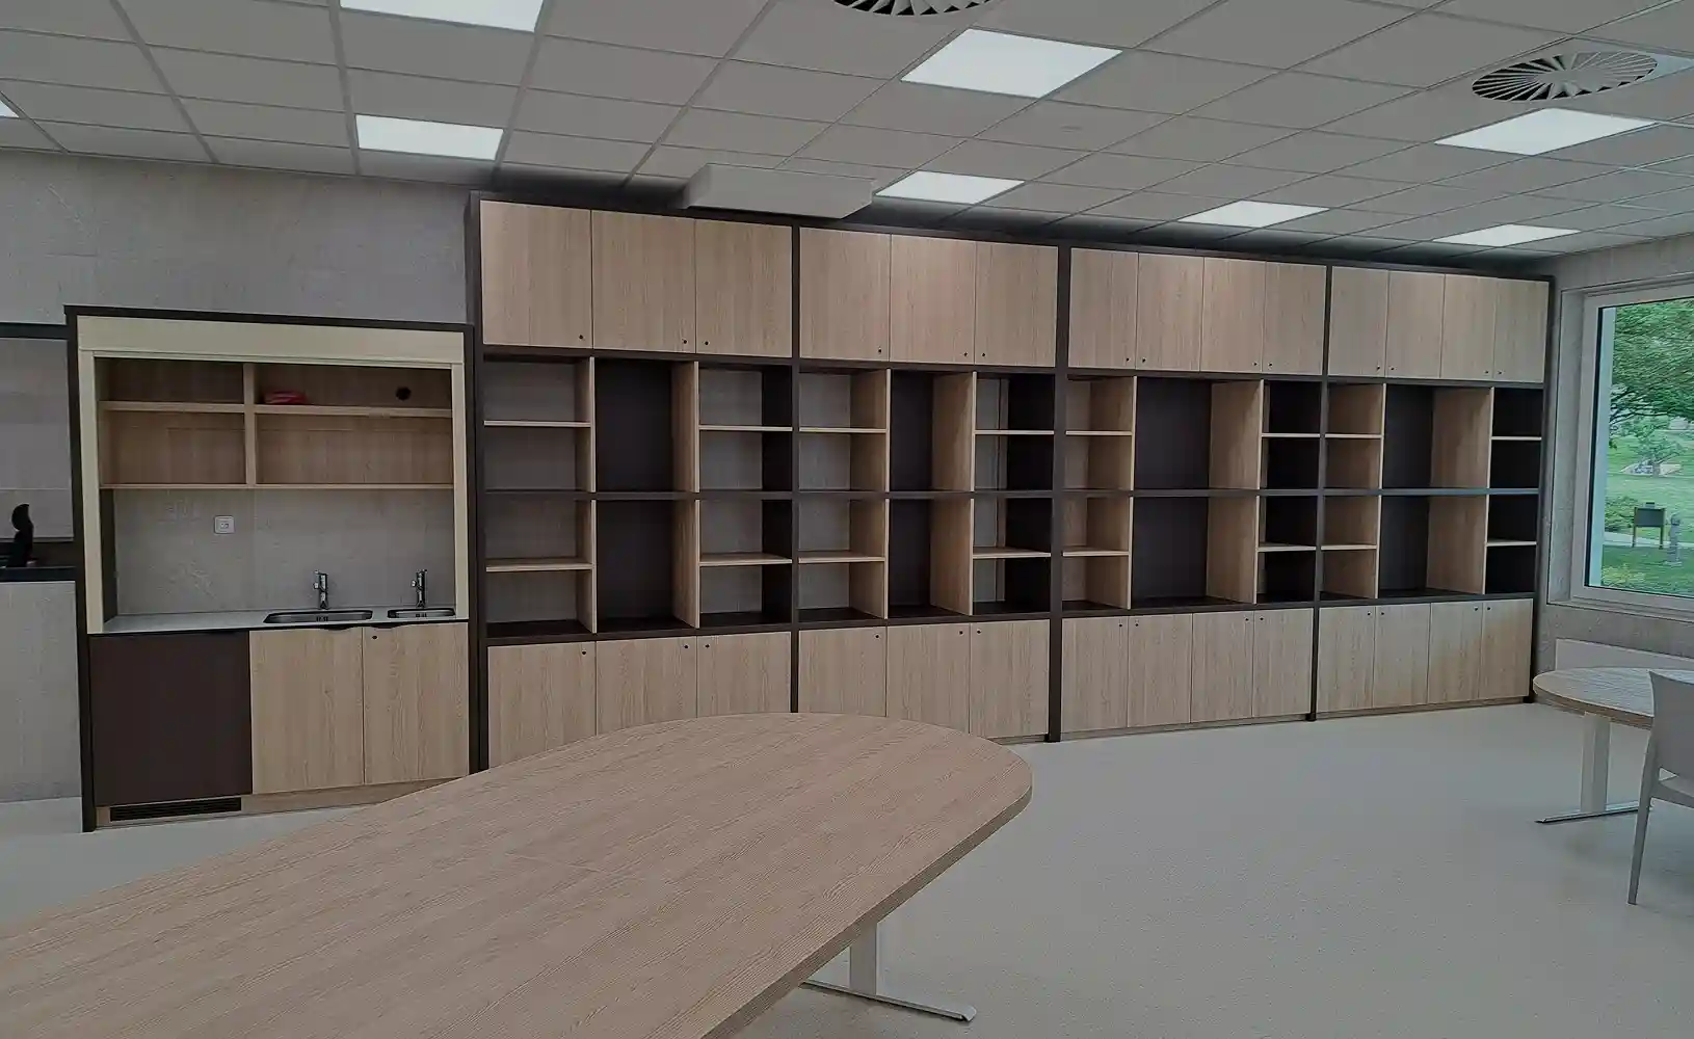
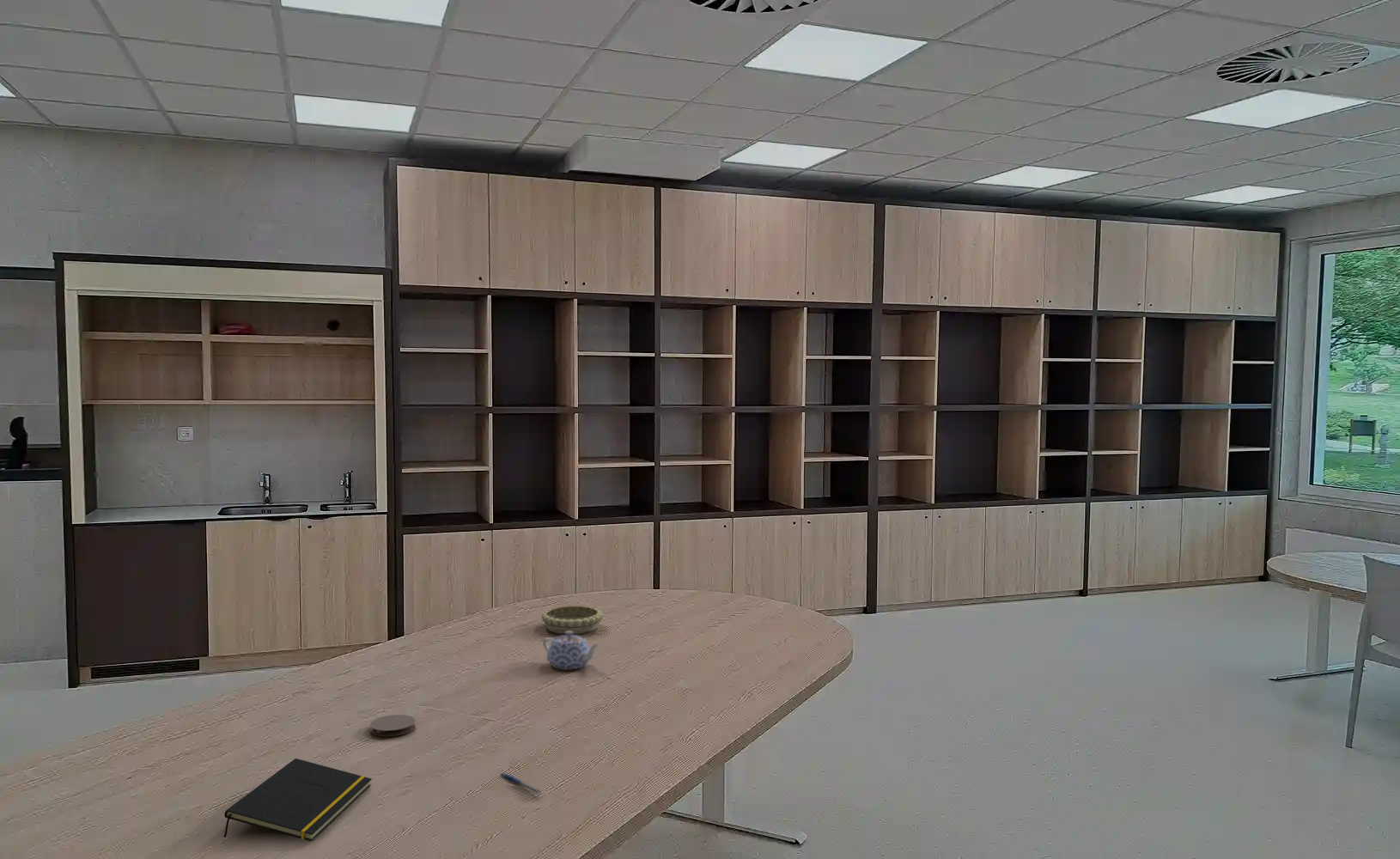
+ decorative bowl (572, 619)
+ pen (520, 783)
+ notepad (302, 796)
+ teapot (570, 649)
+ coaster (393, 725)
